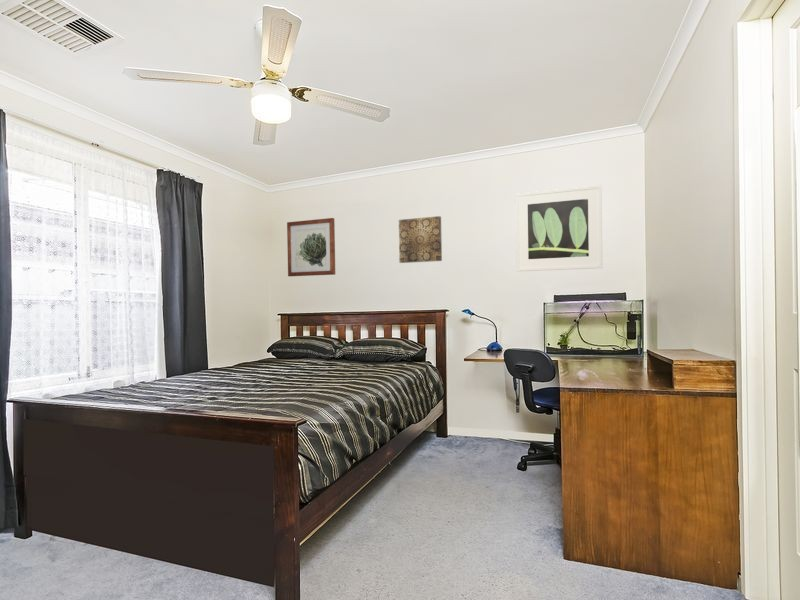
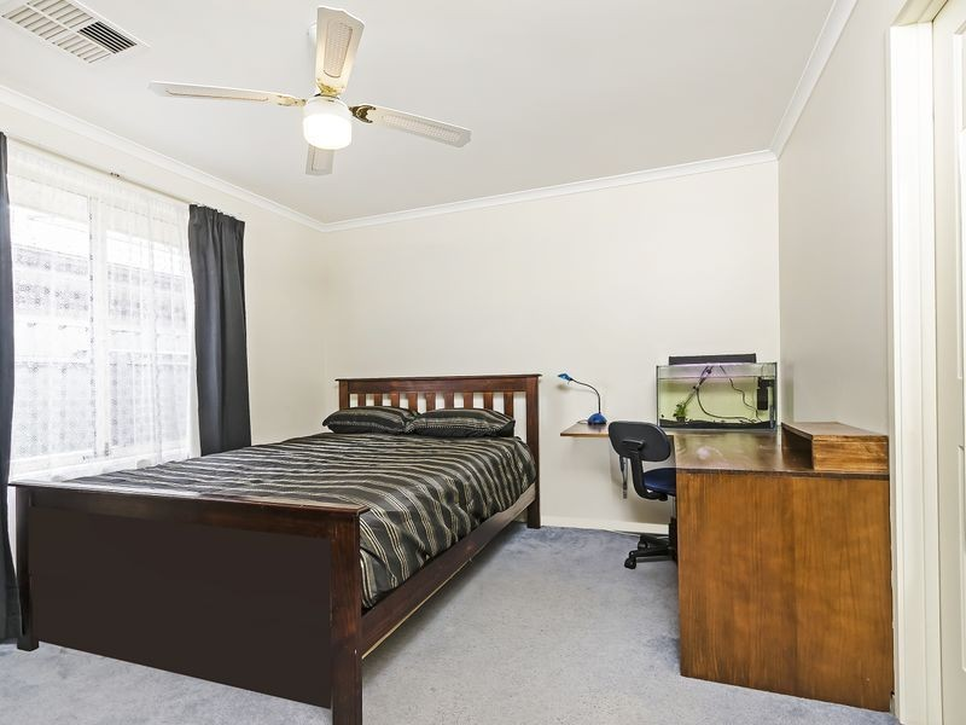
- wall art (310, 247)
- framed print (557, 229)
- wall art (419, 240)
